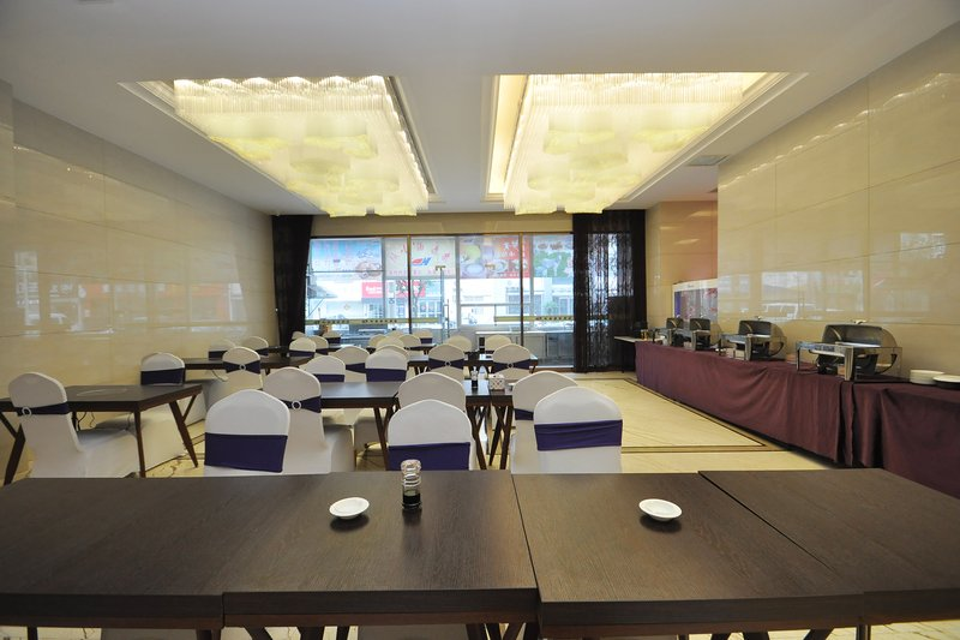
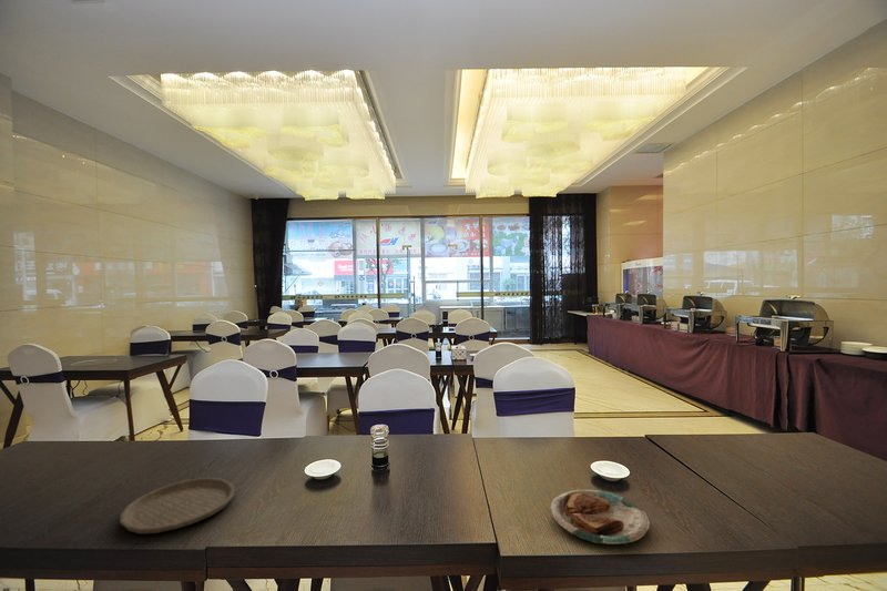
+ plate (599, 514)
+ plate (181, 503)
